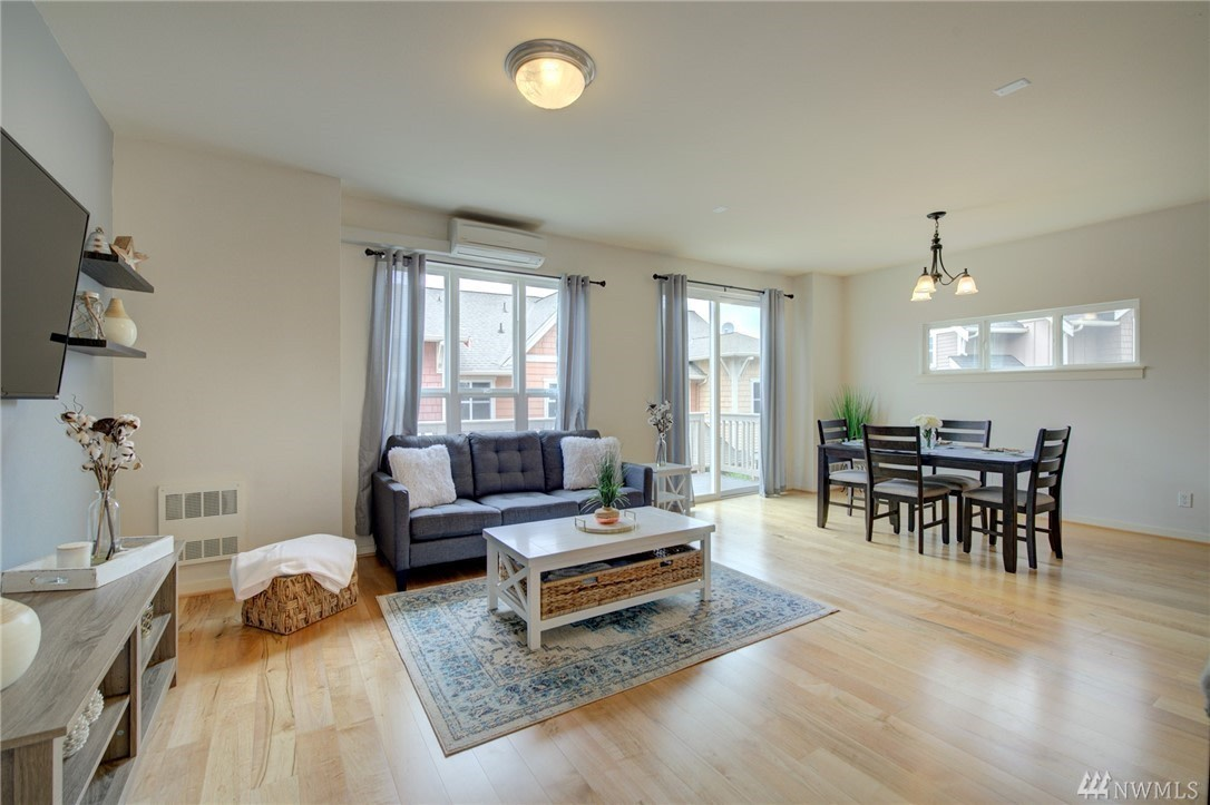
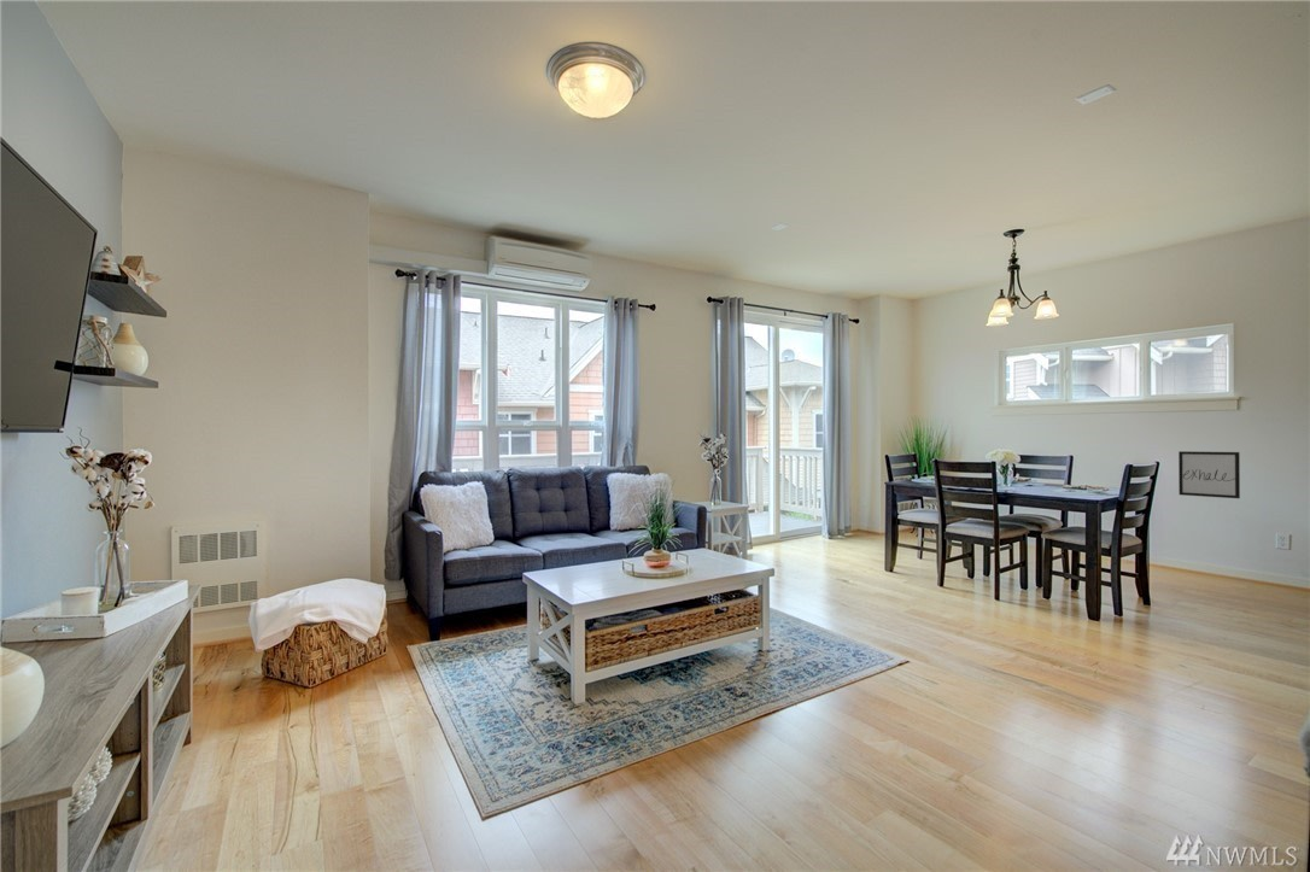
+ wall art (1207, 474)
